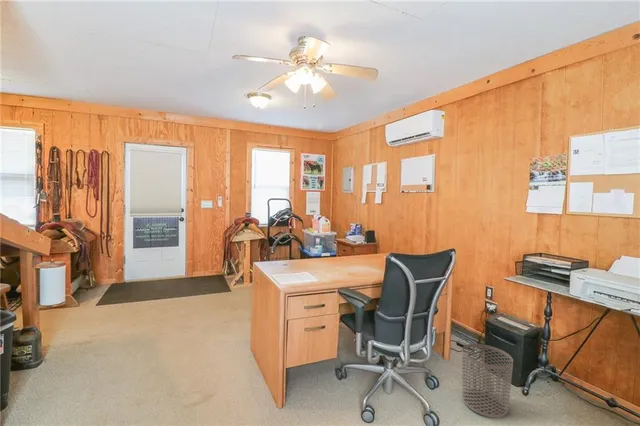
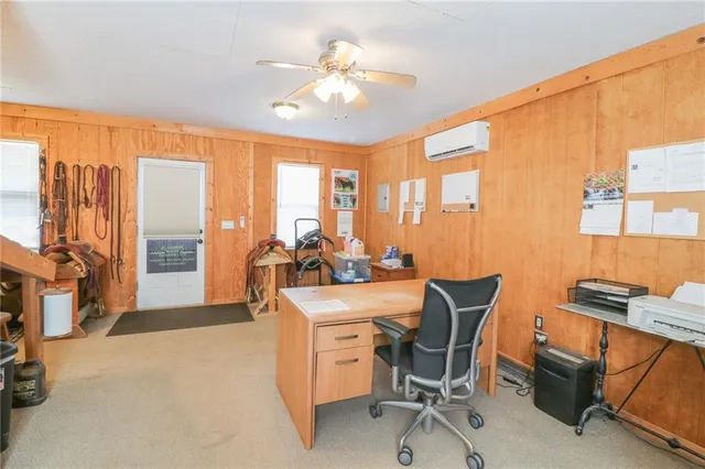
- waste bin (485, 379)
